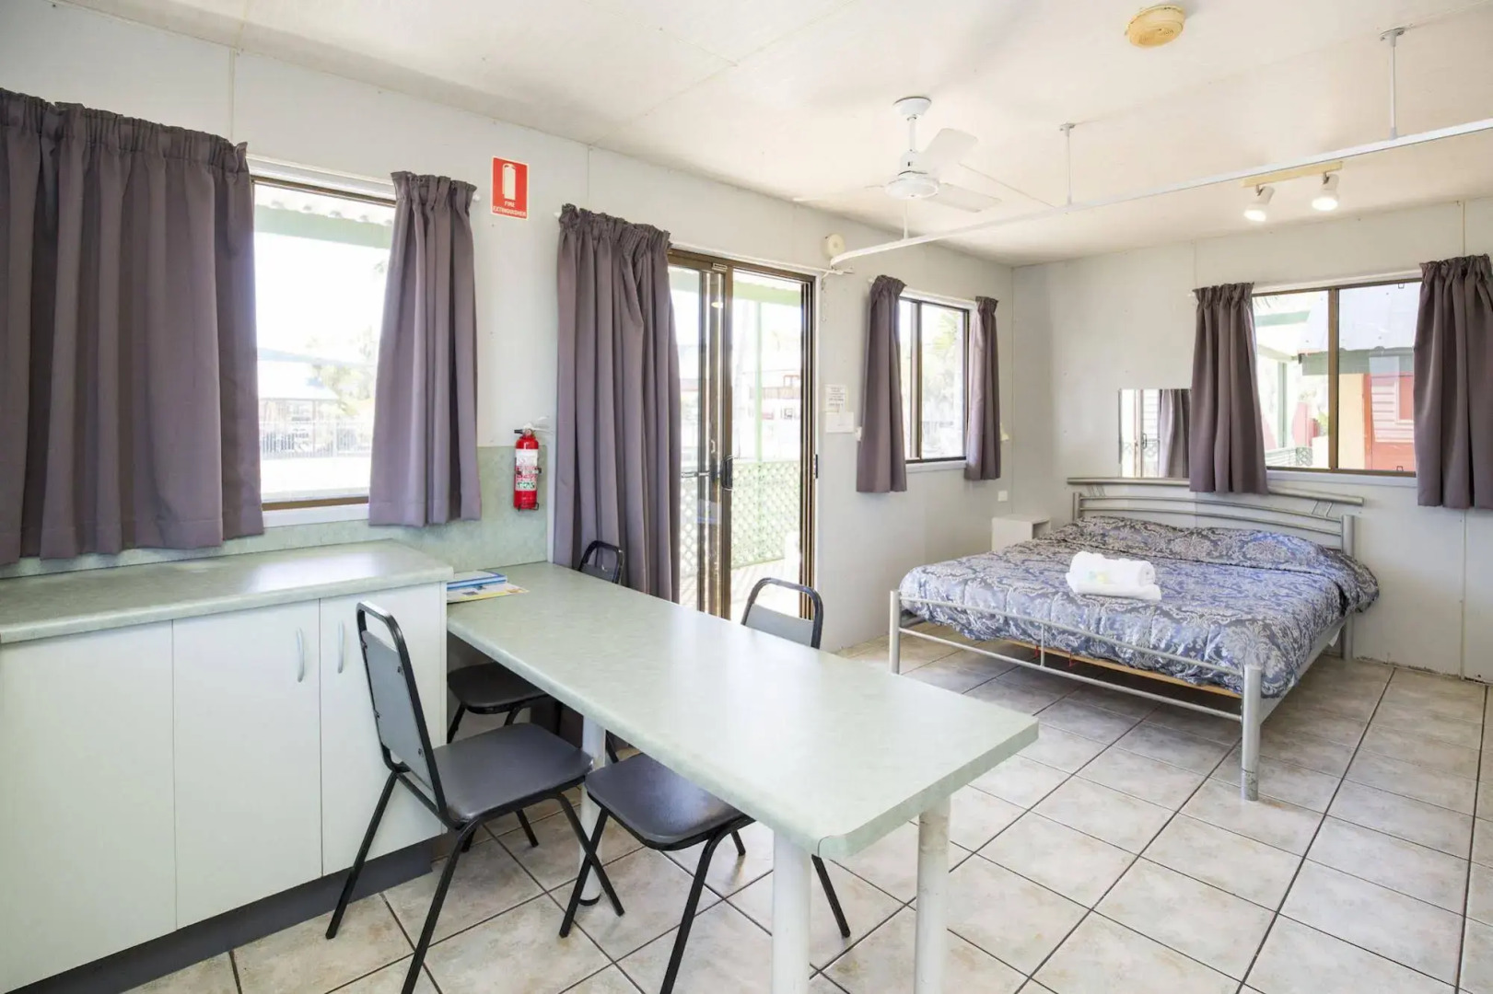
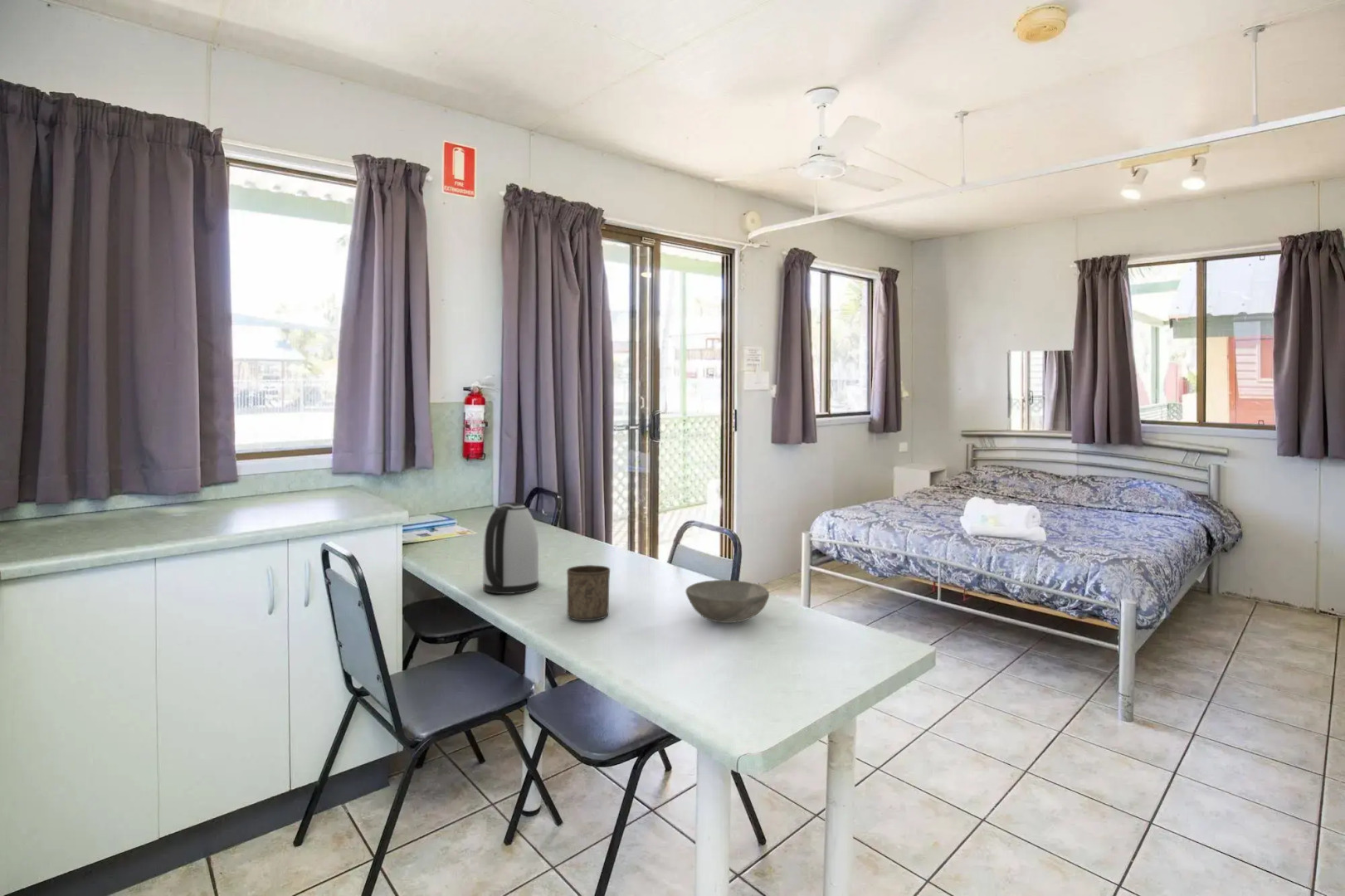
+ kettle (506, 547)
+ bowl (727, 604)
+ cup (588, 592)
